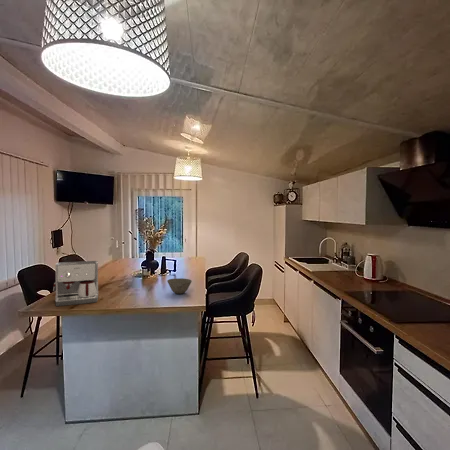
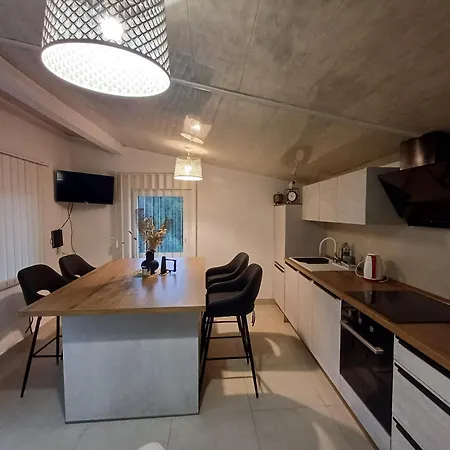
- bowl (179, 286)
- coffee maker (77, 281)
